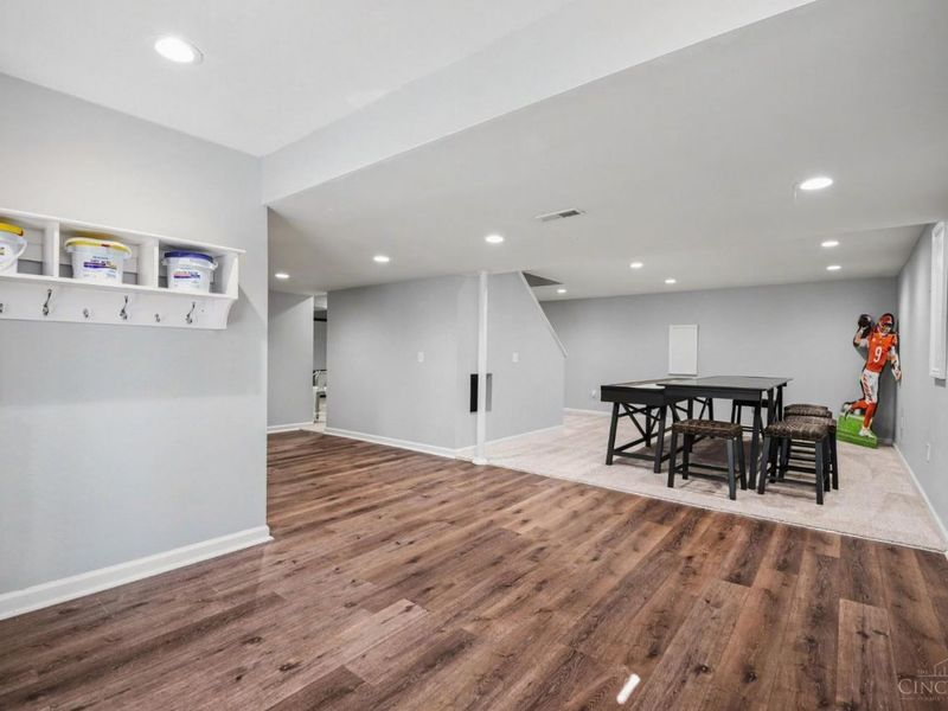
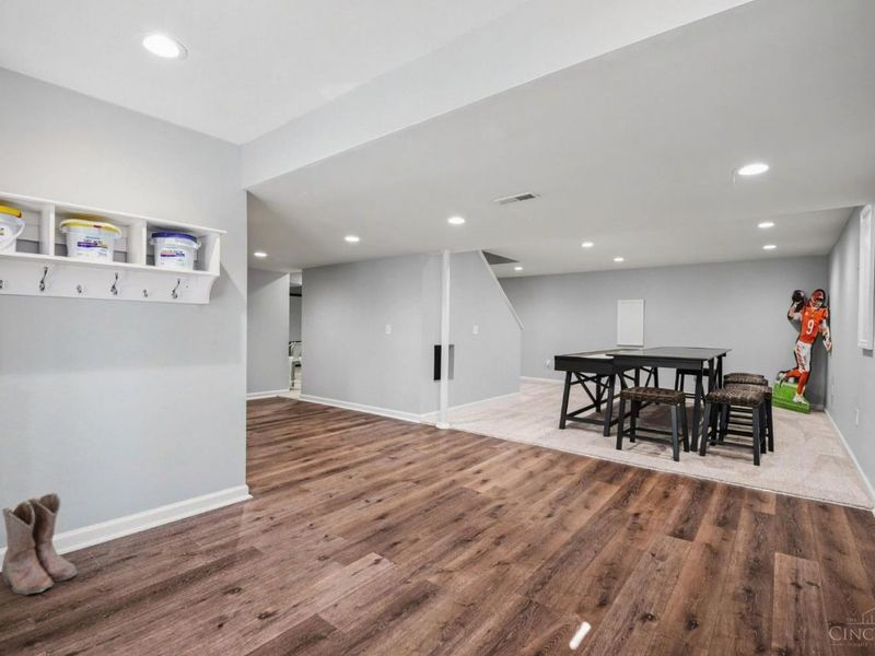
+ boots (40, 539)
